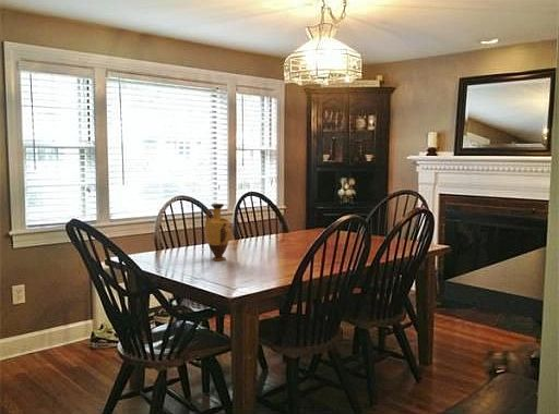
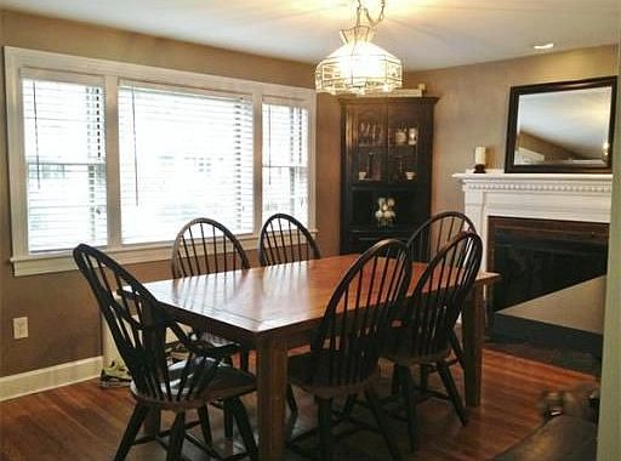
- vase (217, 231)
